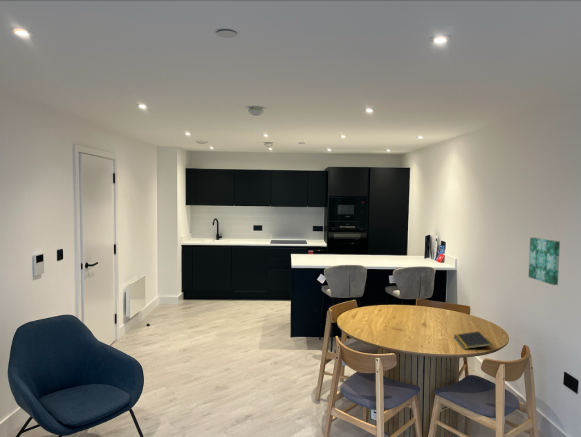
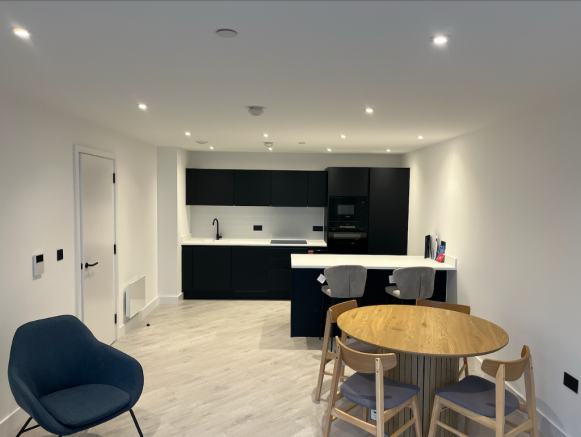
- notepad (471, 339)
- wall art (543, 260)
